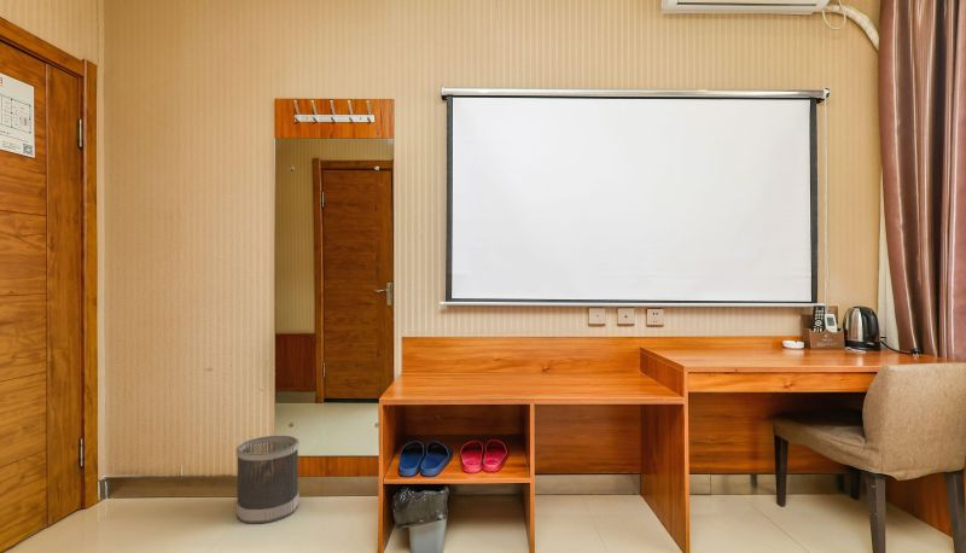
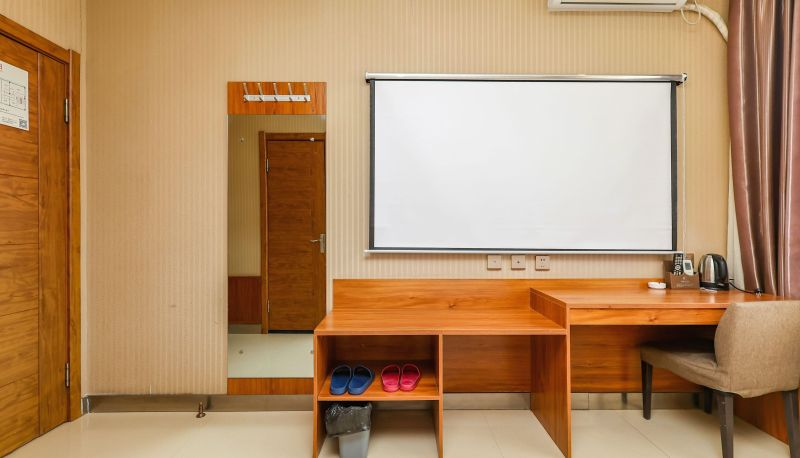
- wastebasket (268, 477)
